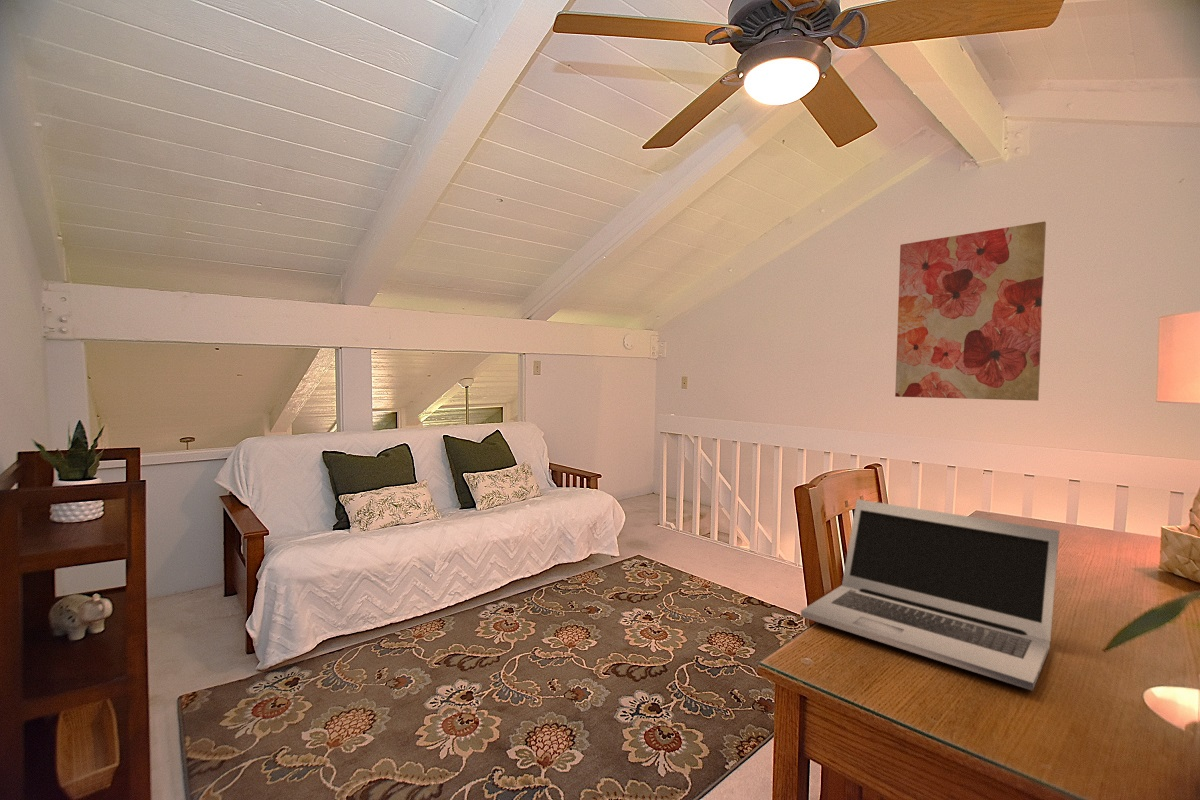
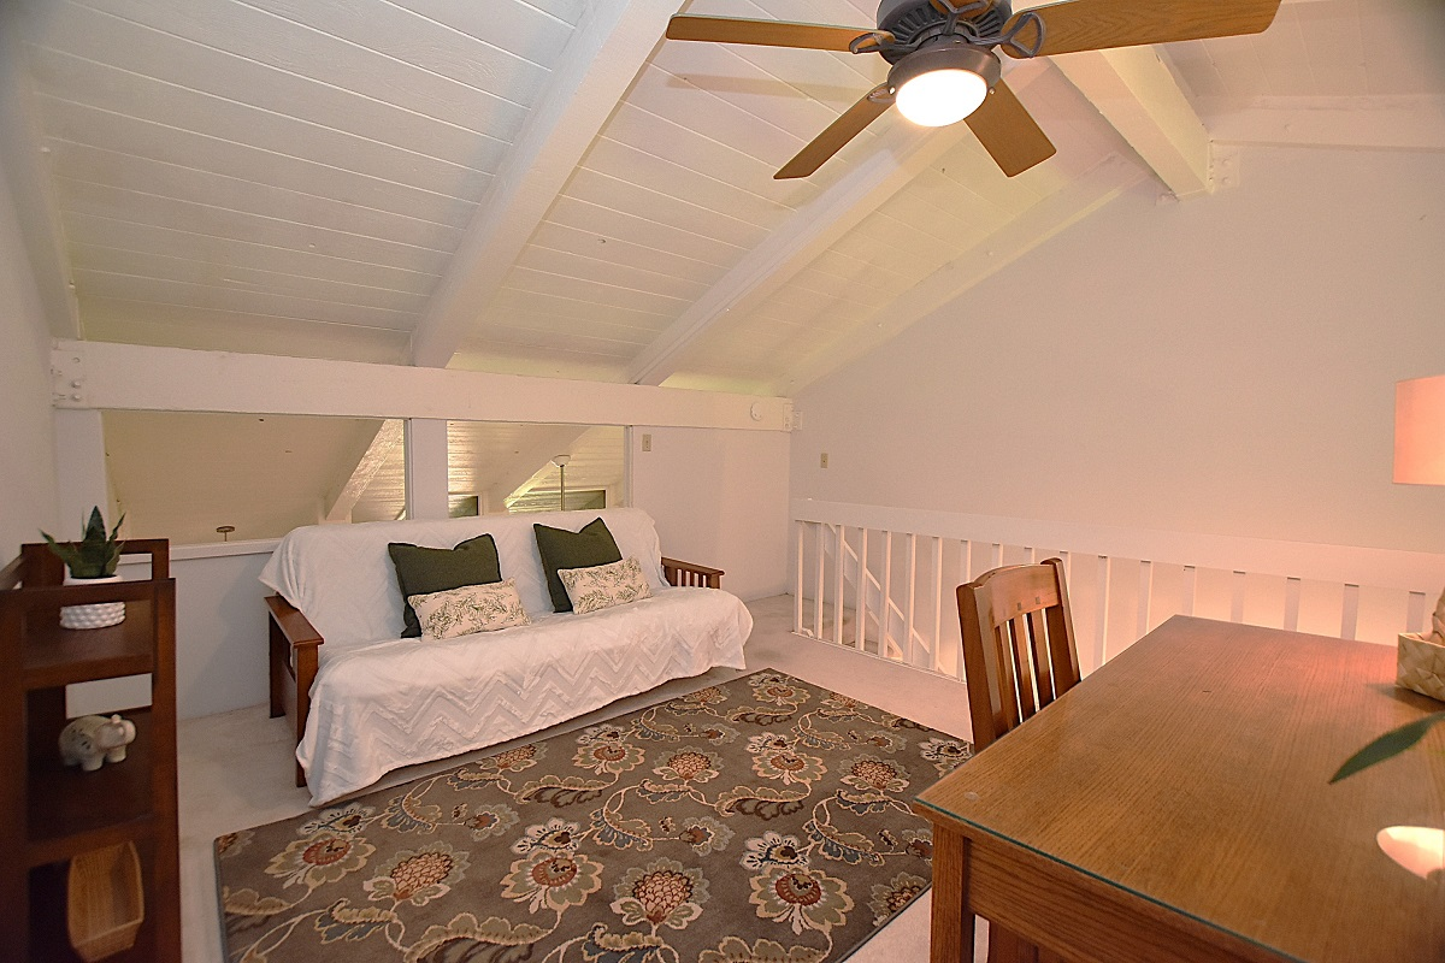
- laptop (926, 575)
- wall art (964, 316)
